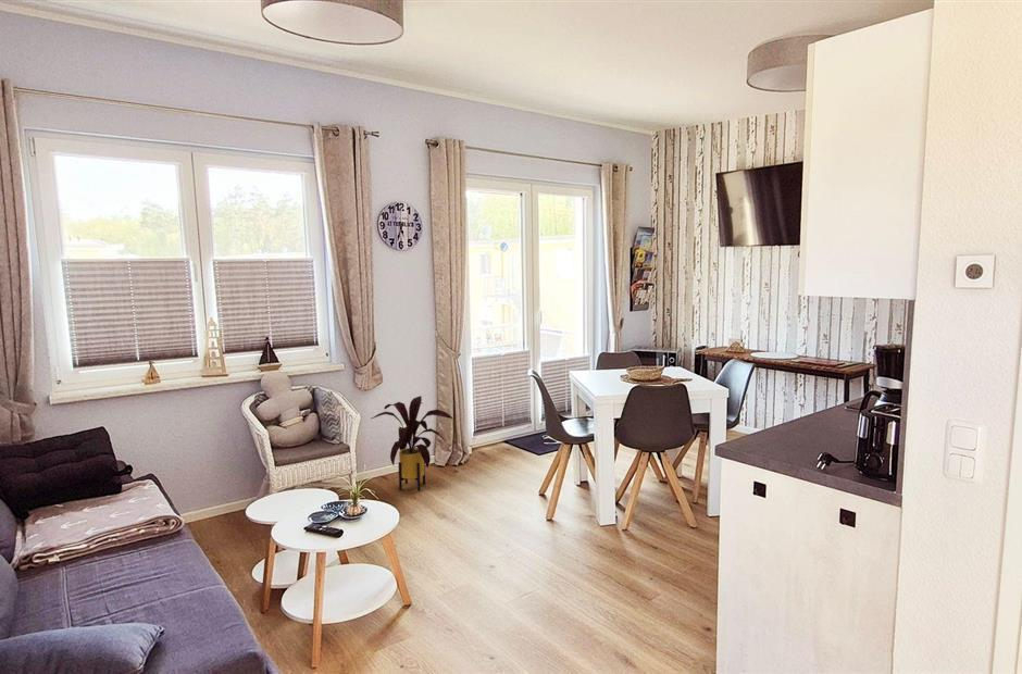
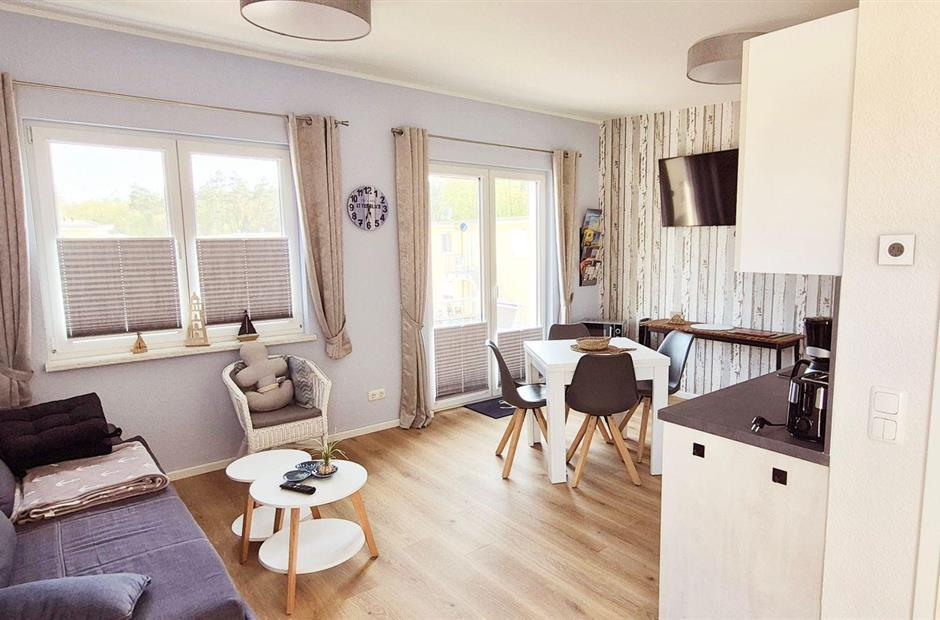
- house plant (408, 444)
